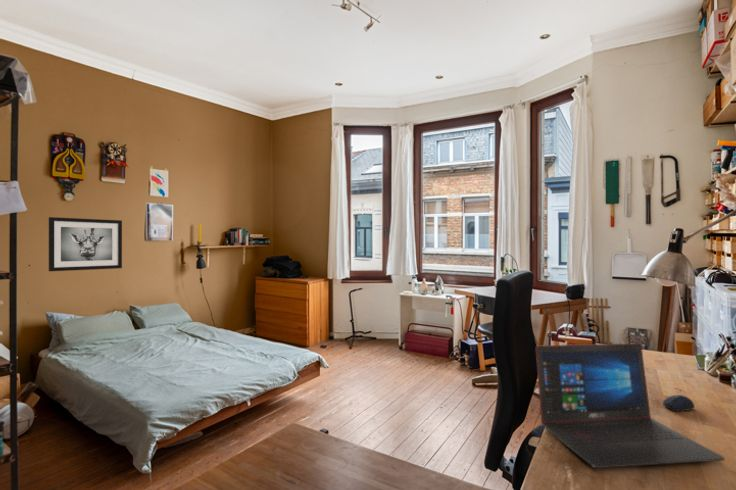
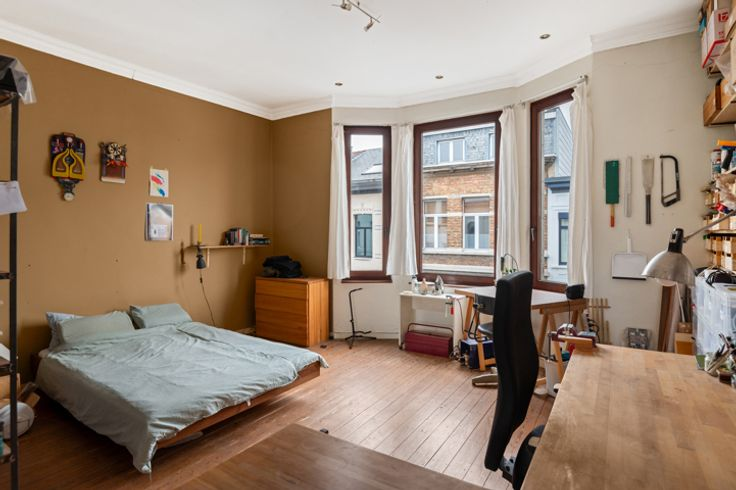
- wall art (87, 244)
- laptop (620, 397)
- computer mouse (678, 401)
